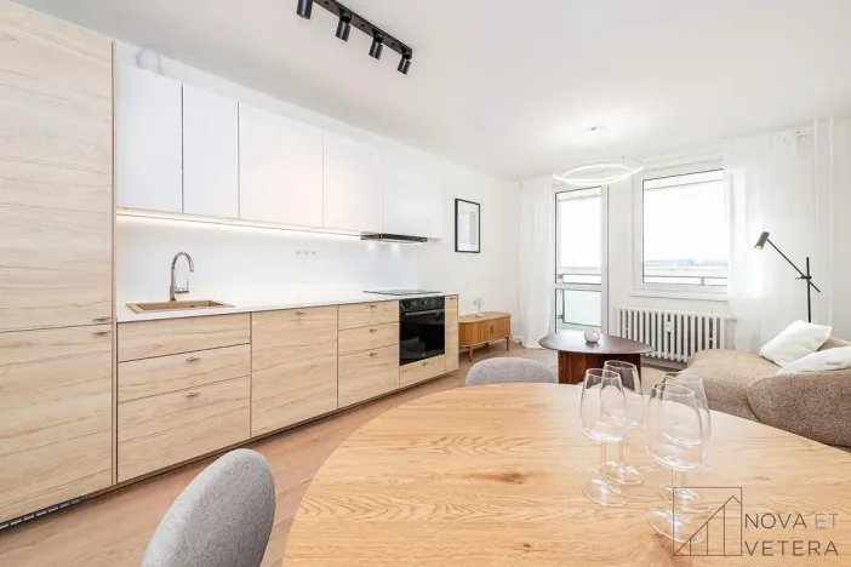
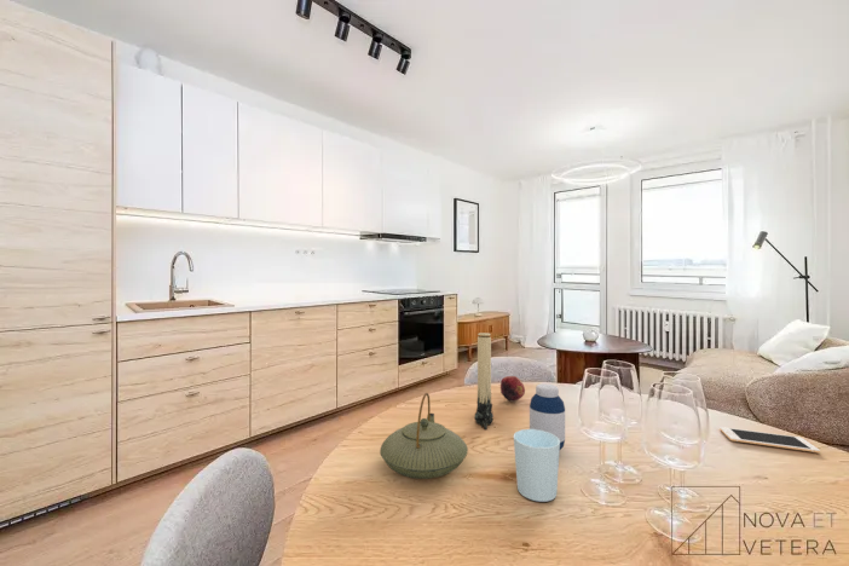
+ teapot (424, 427)
+ cup (536, 463)
+ medicine bottle (547, 417)
+ fruit (512, 388)
+ cell phone (766, 439)
+ candle (484, 379)
